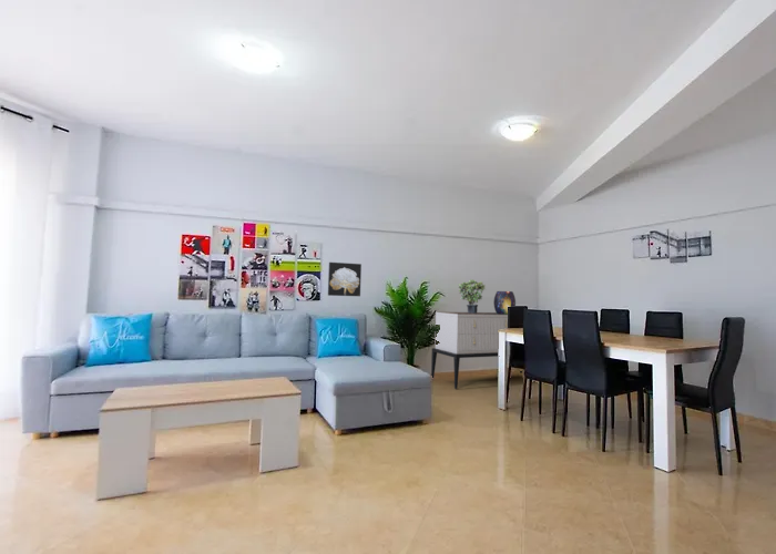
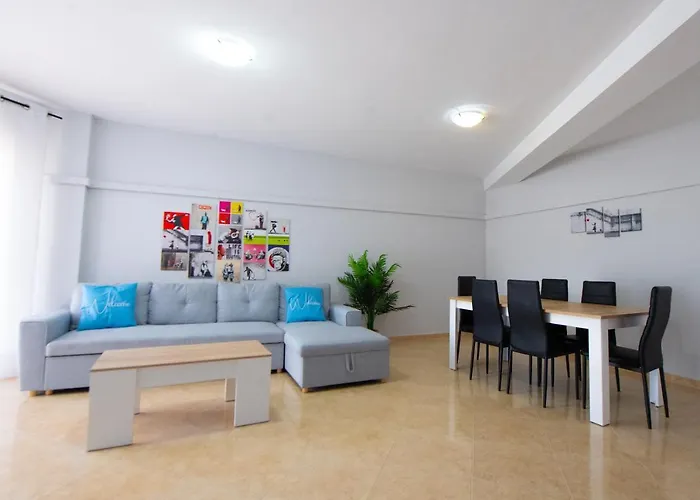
- decorative urn (504, 302)
- sideboard (492, 346)
- wall art (344, 279)
- potted plant (470, 296)
